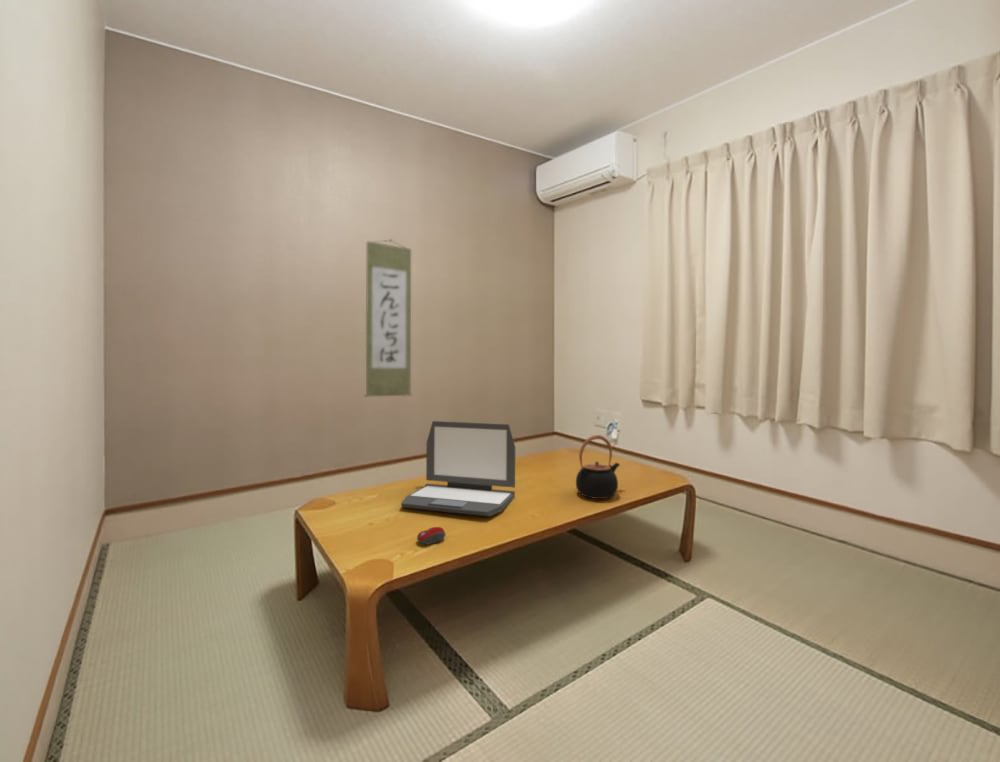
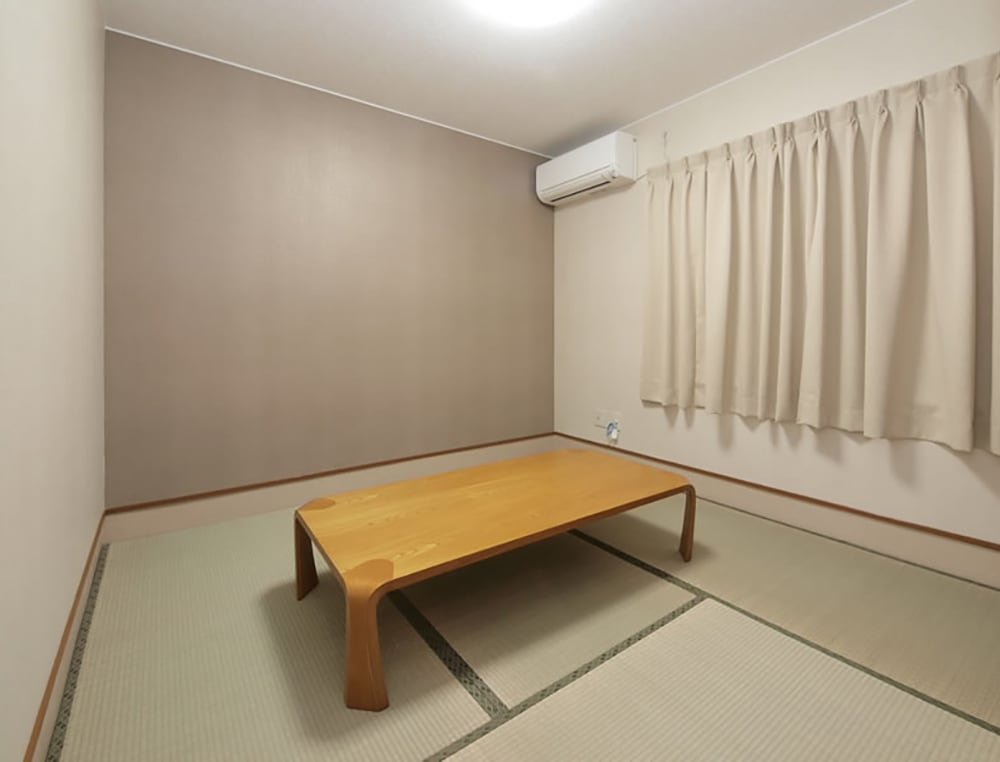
- wall scroll (389, 317)
- teapot (599, 464)
- laptop (457, 464)
- computer mouse (431, 534)
